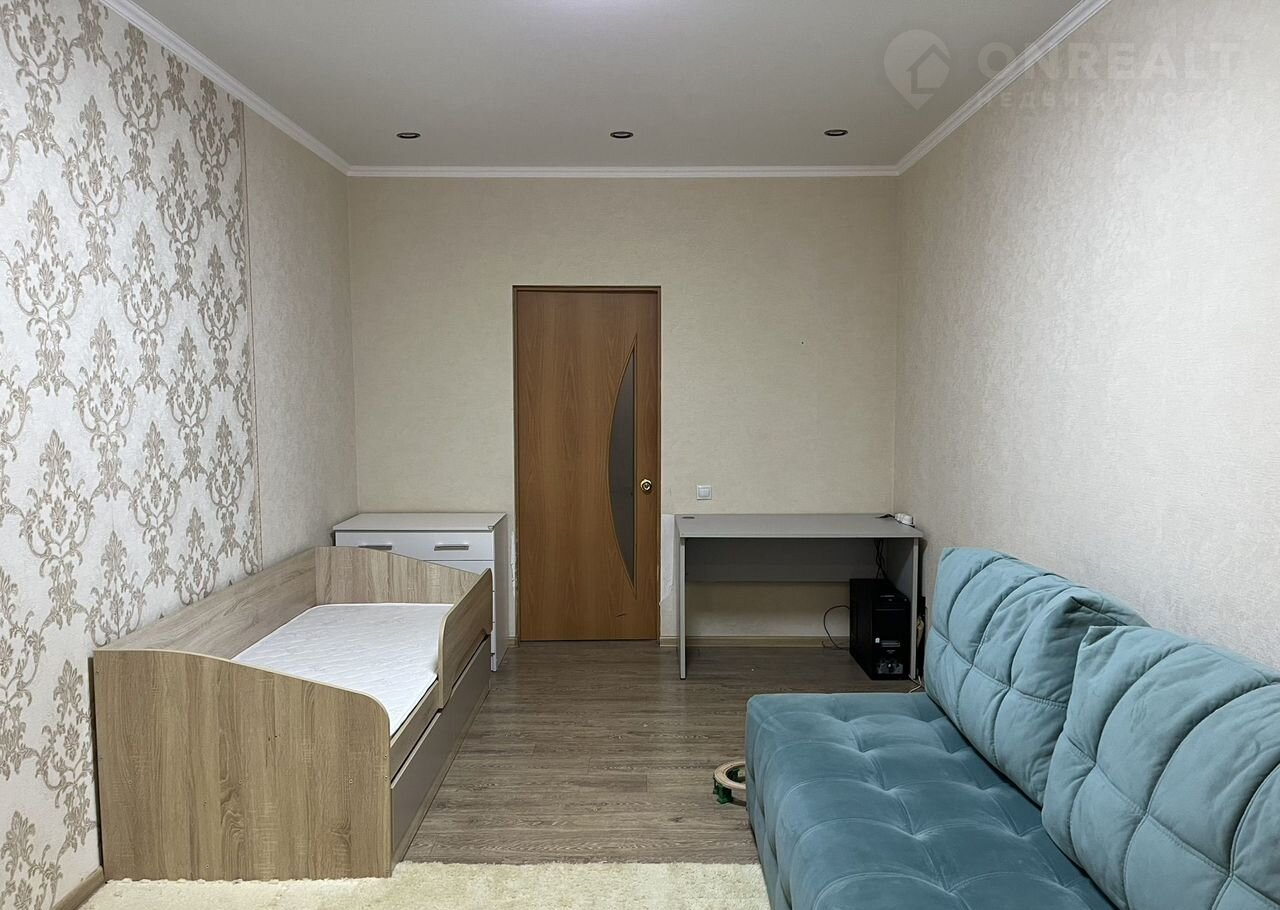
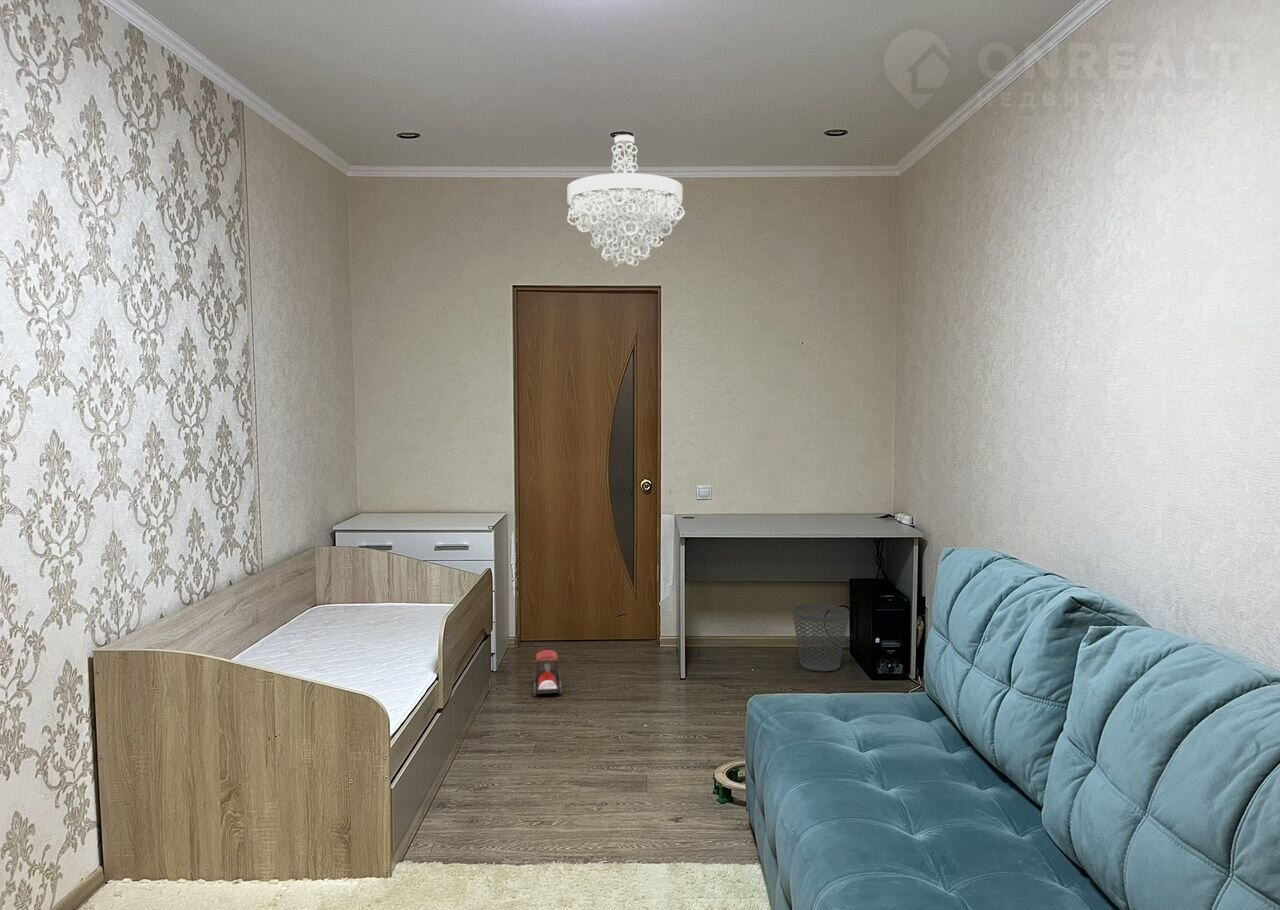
+ wastebasket (820, 638)
+ chandelier (625, 202)
+ toy train (547, 673)
